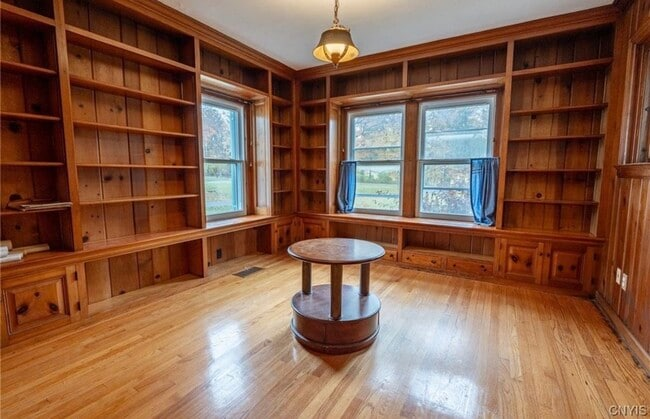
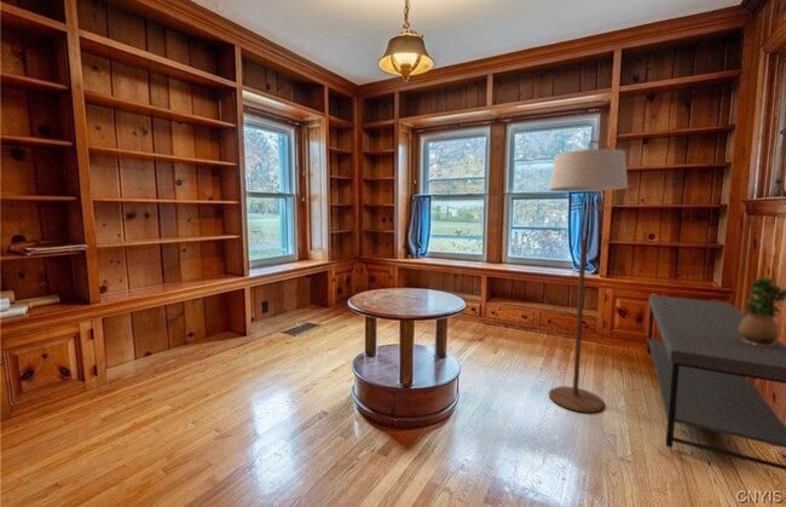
+ potted plant (765, 309)
+ storage bench (703, 359)
+ floor lamp (584, 272)
